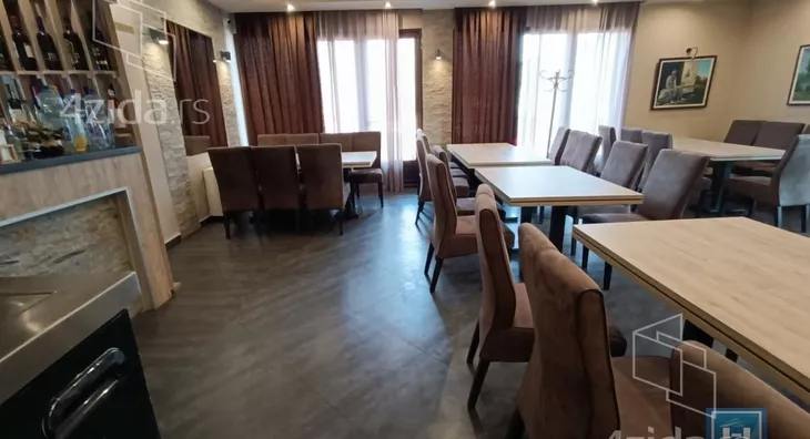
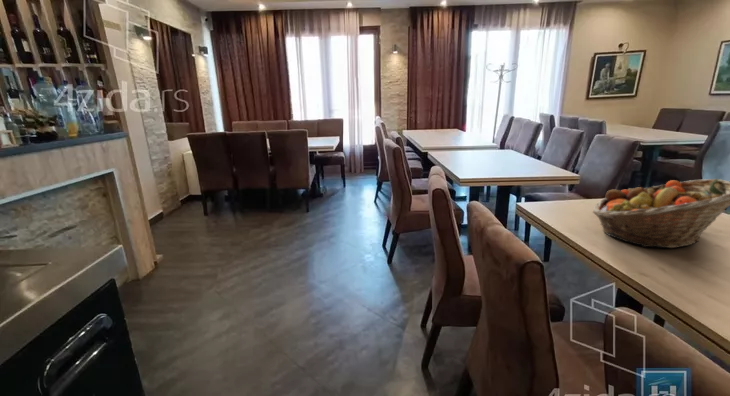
+ fruit basket (658, 207)
